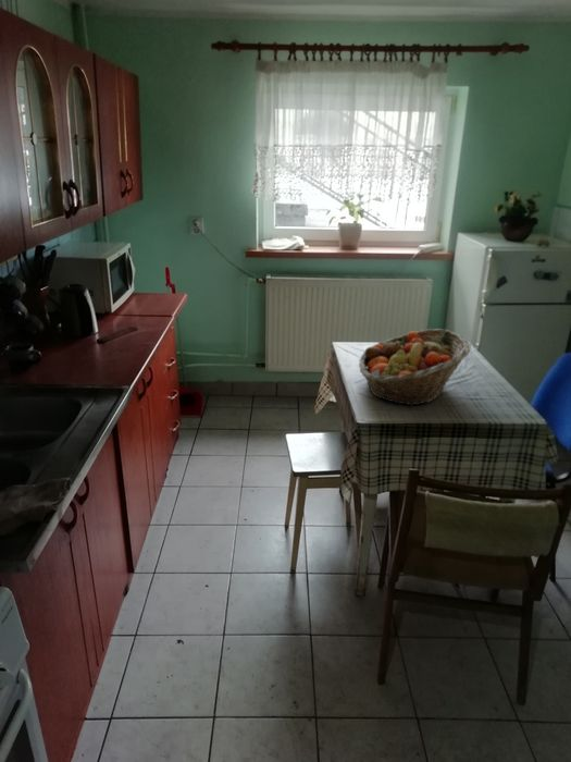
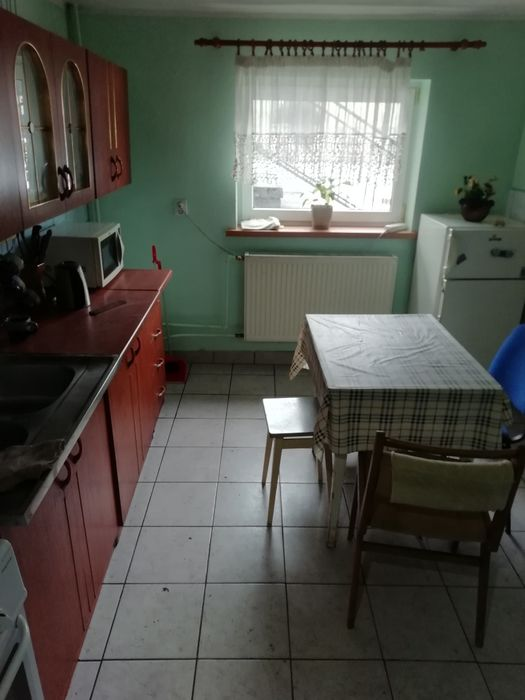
- fruit basket (411, 362)
